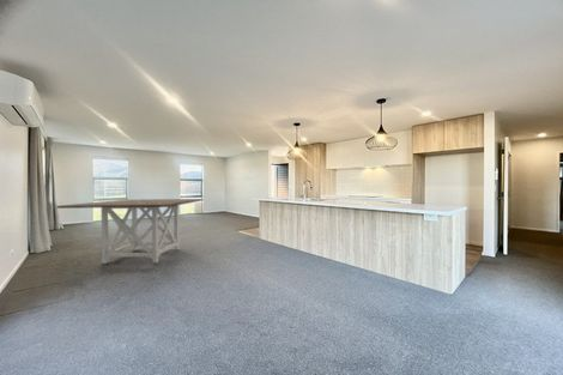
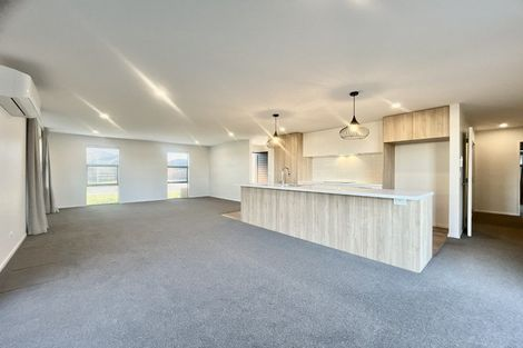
- dining table (146, 231)
